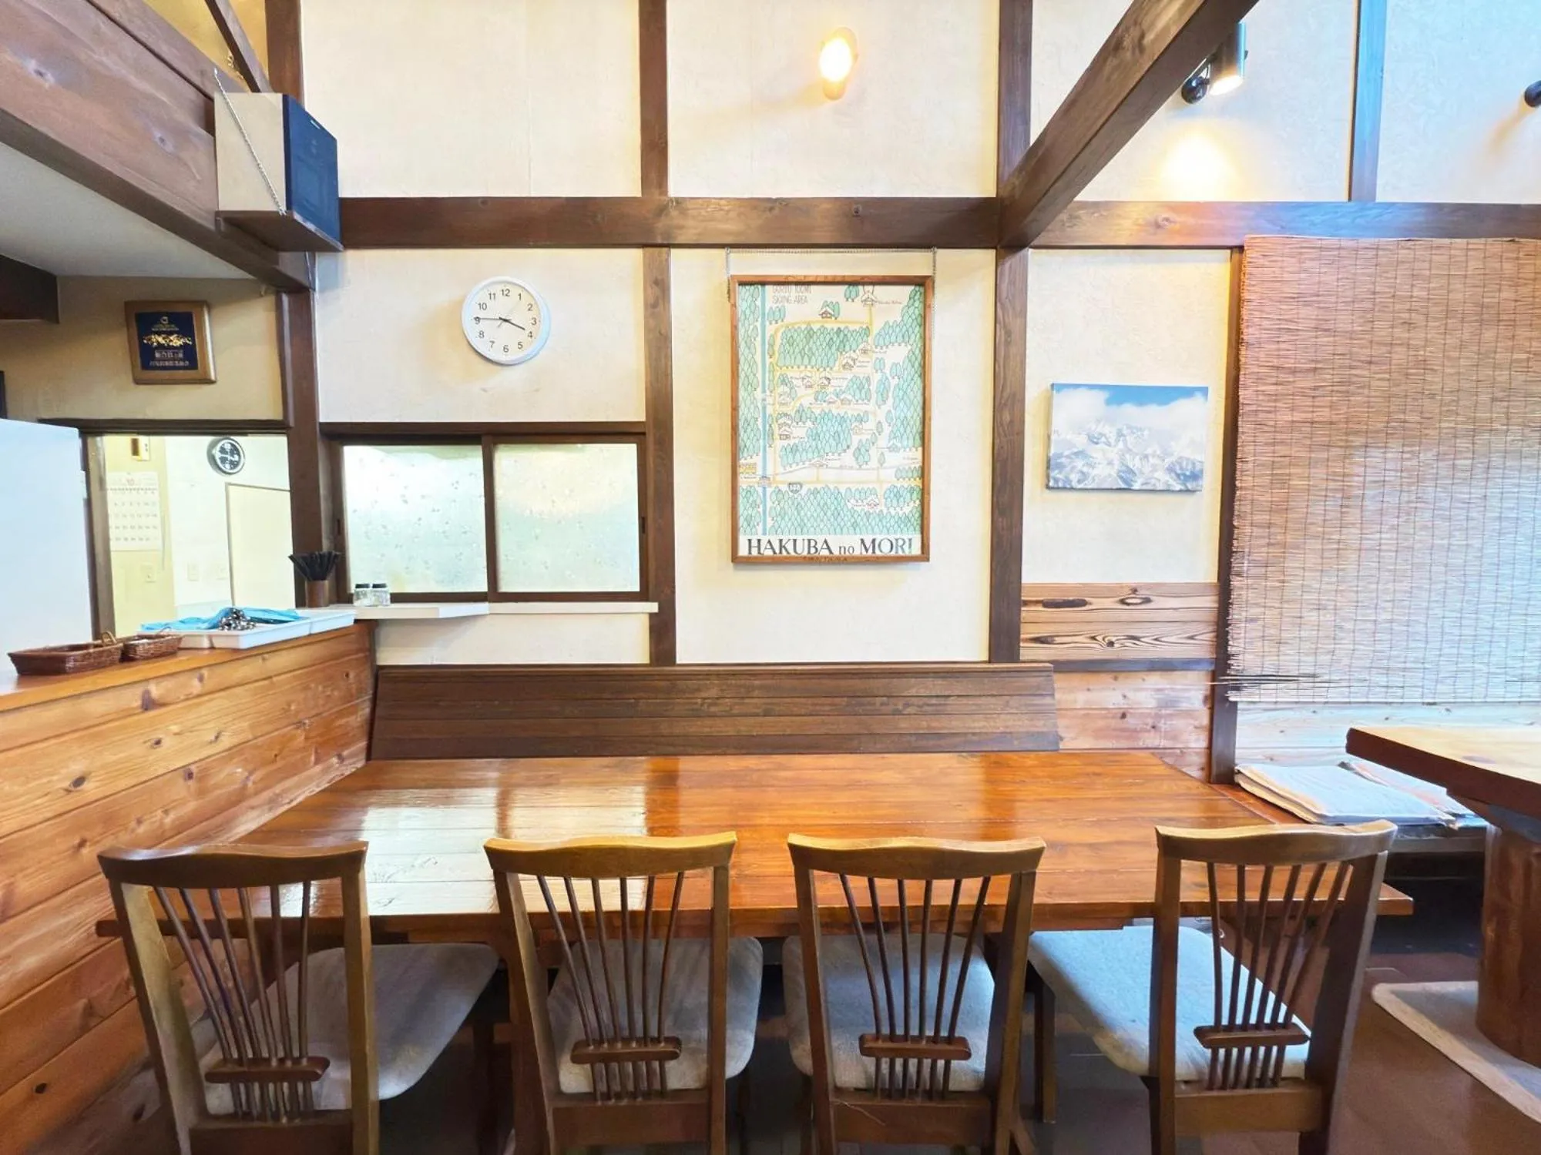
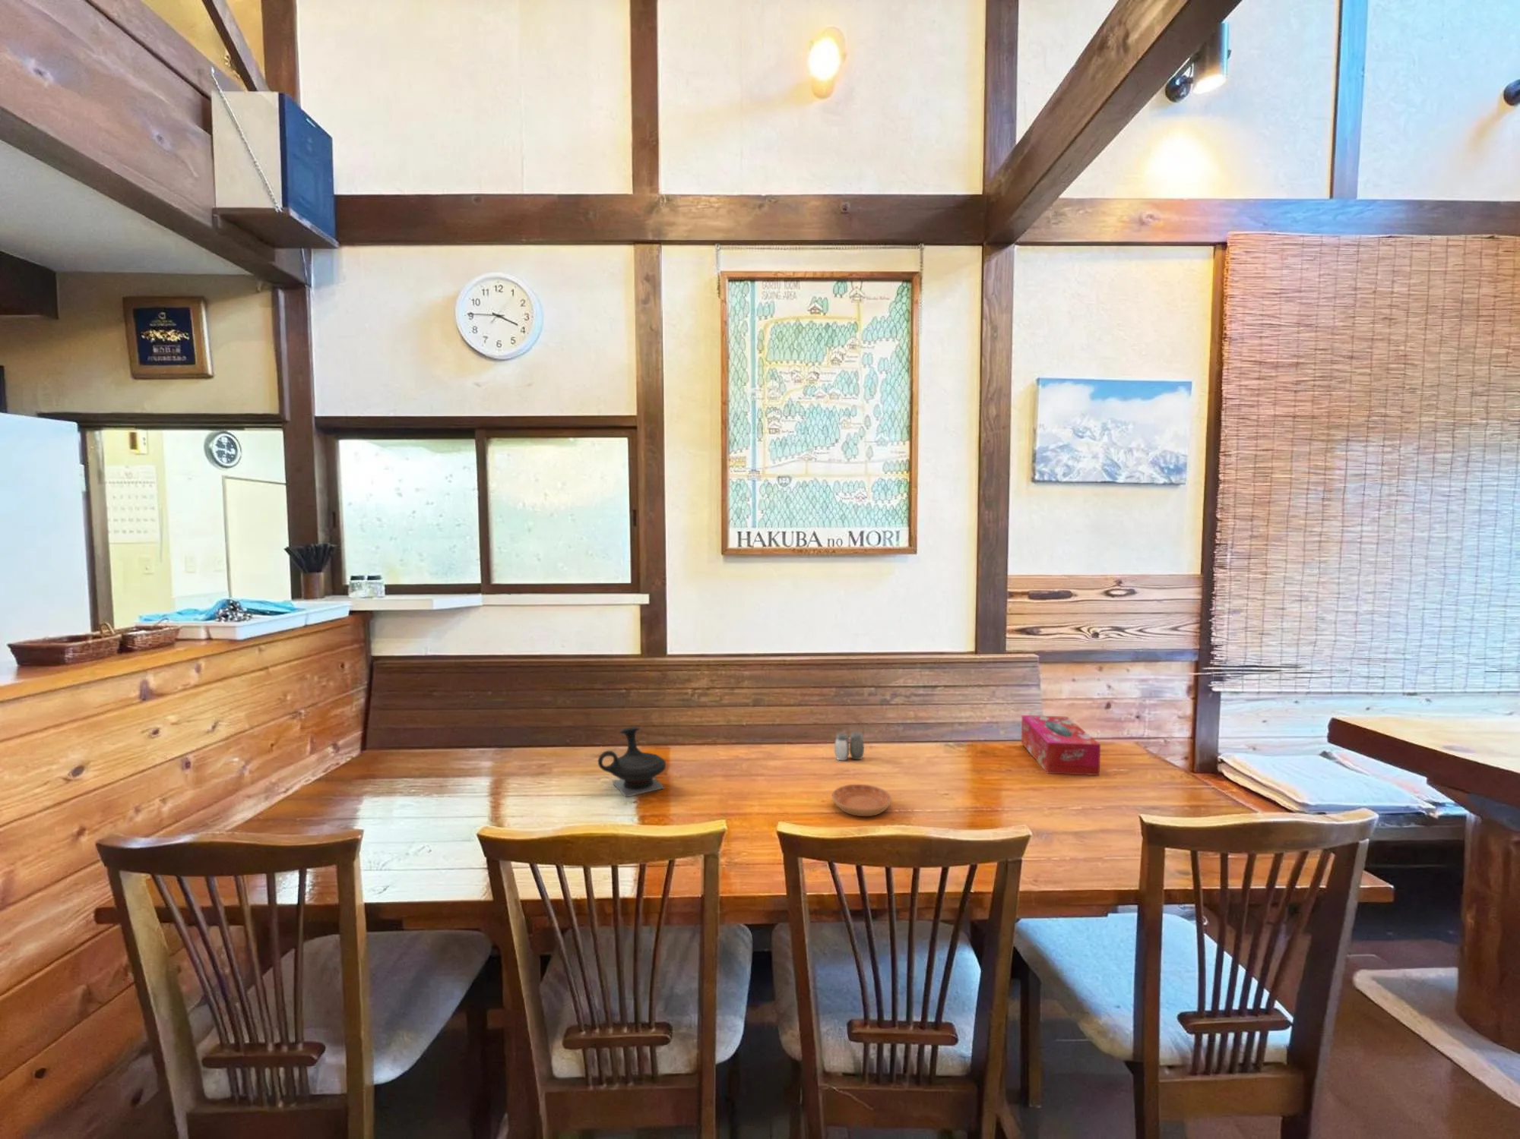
+ teapot (630, 760)
+ salt and pepper shaker (850, 745)
+ saucer (861, 800)
+ tissue box (1057, 743)
